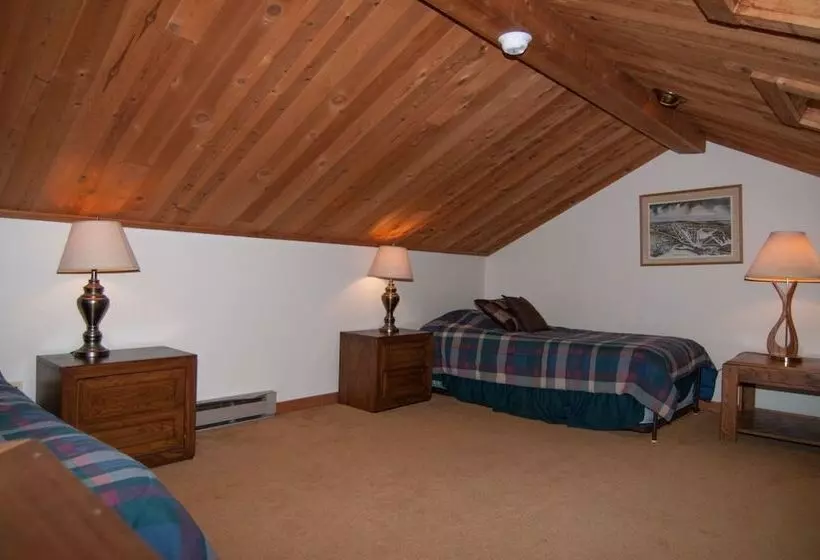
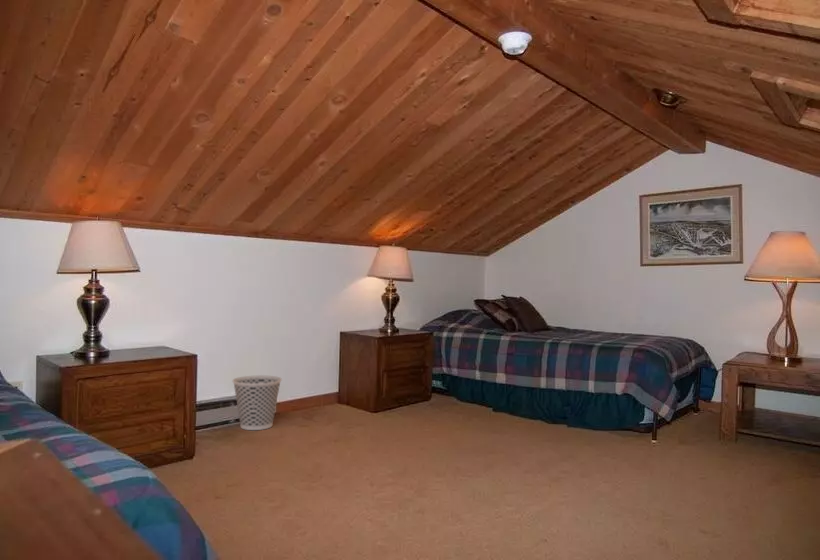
+ wastebasket (256, 402)
